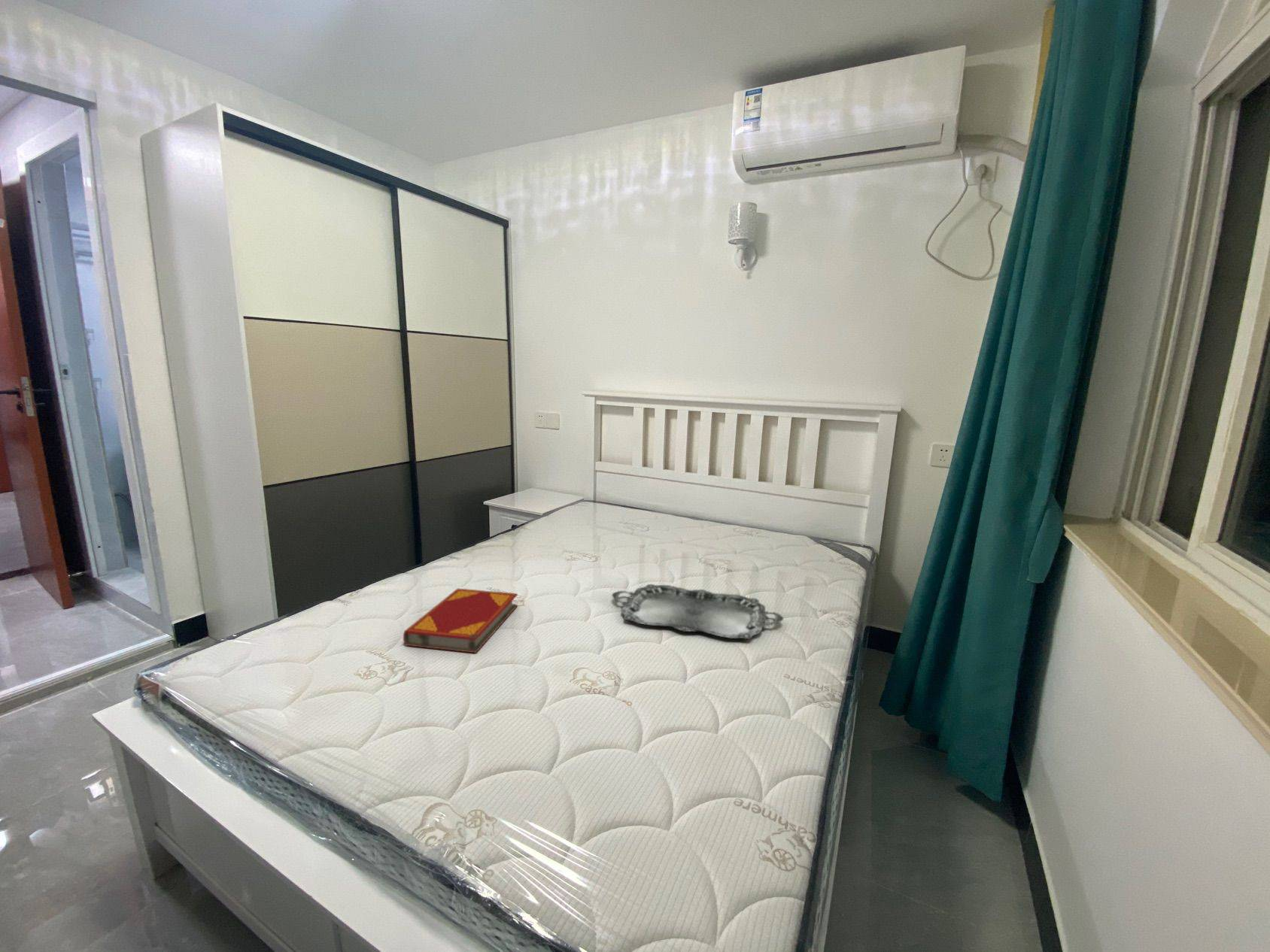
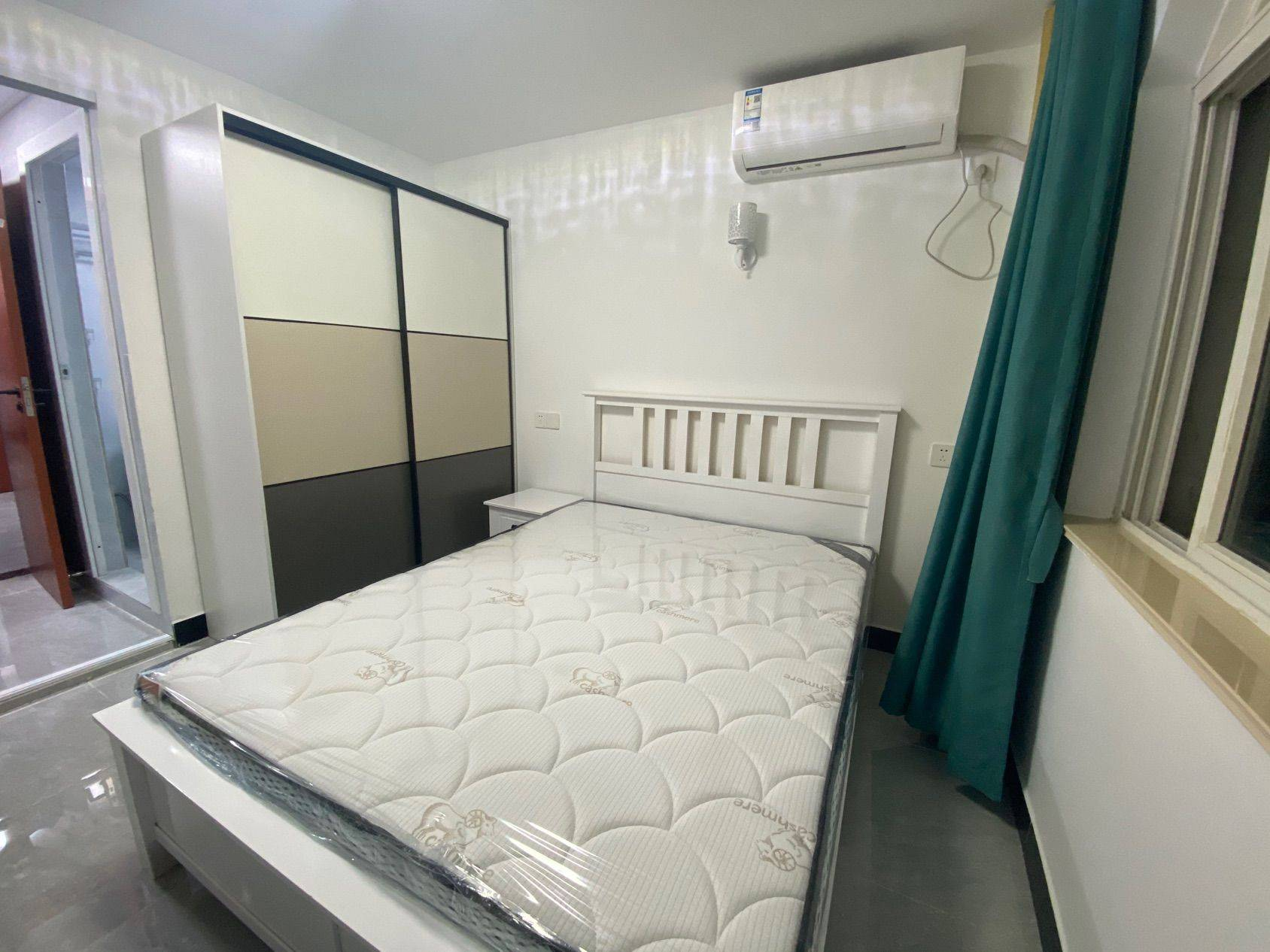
- hardback book (465, 617)
- serving tray (694, 608)
